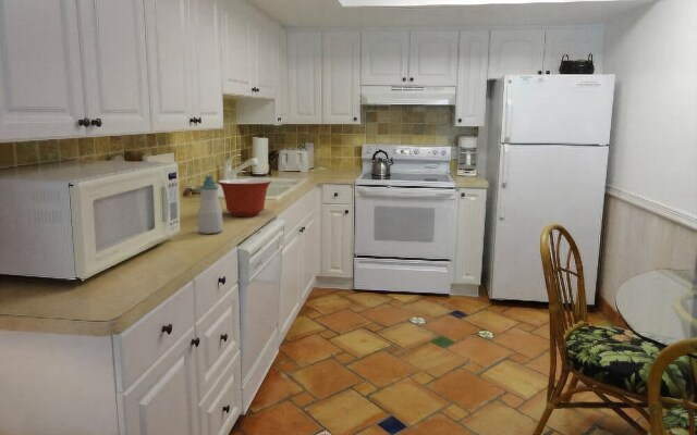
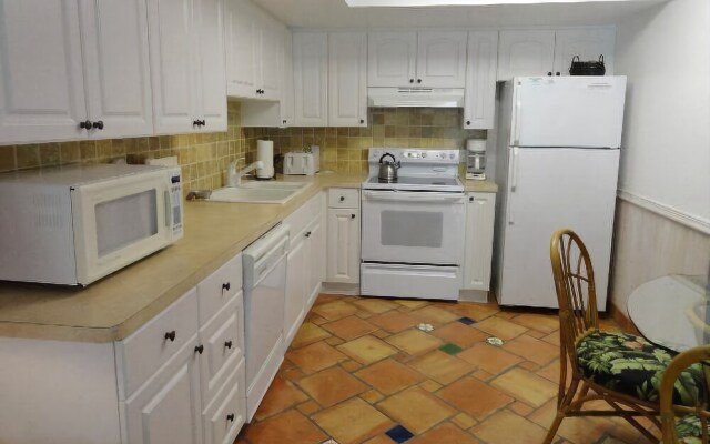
- mixing bowl (245, 197)
- soap bottle (209, 203)
